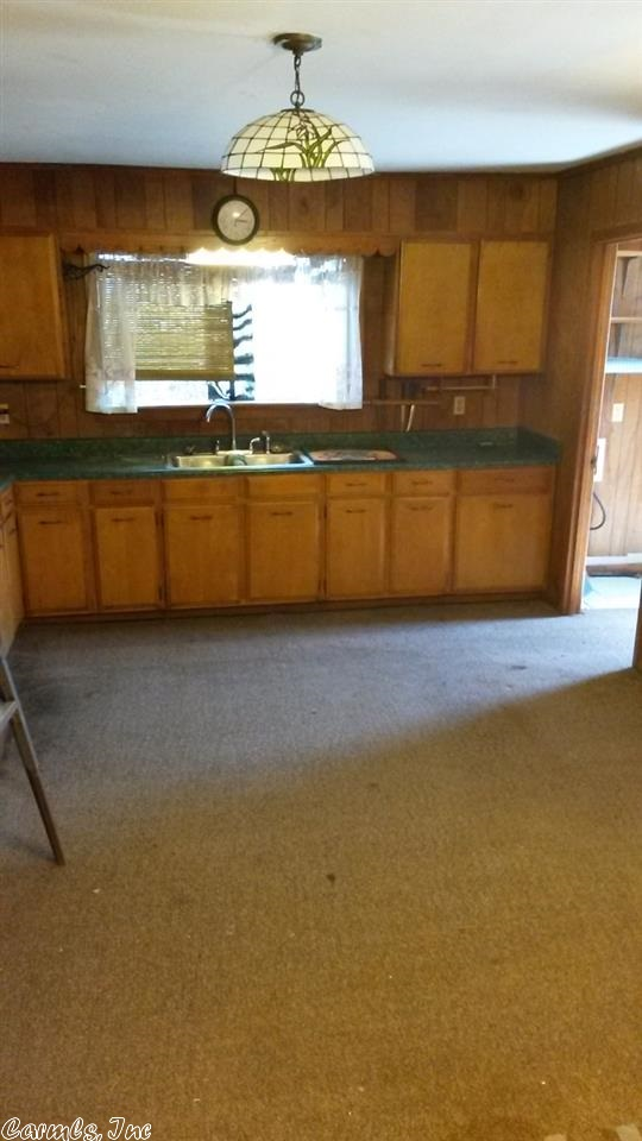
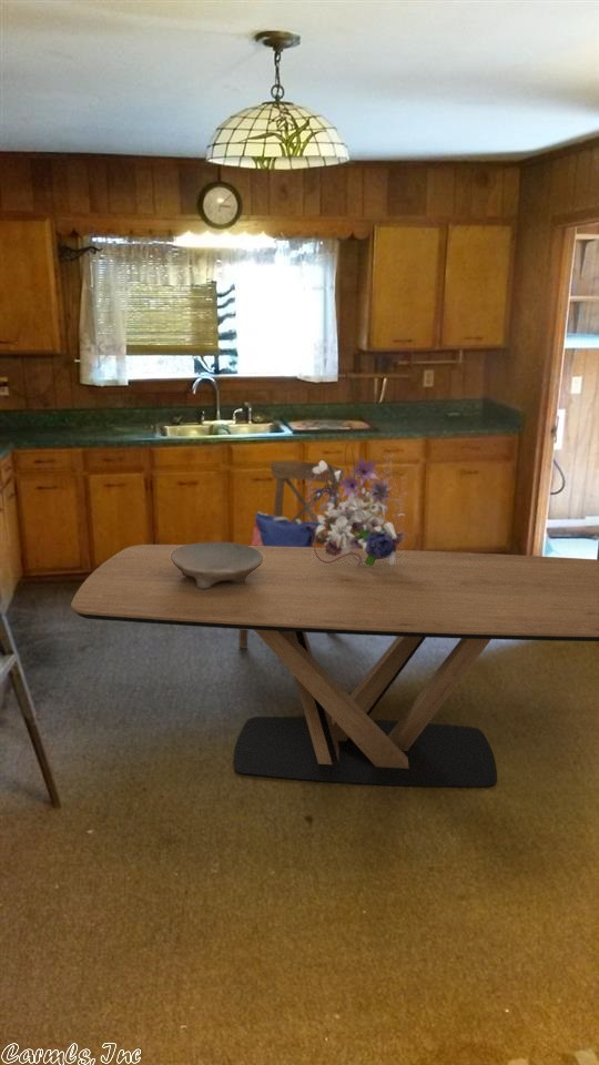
+ dining table (369, 671)
+ bouquet (359, 497)
+ tote bag (284, 540)
+ bowl (216, 566)
+ dining chair (313, 541)
